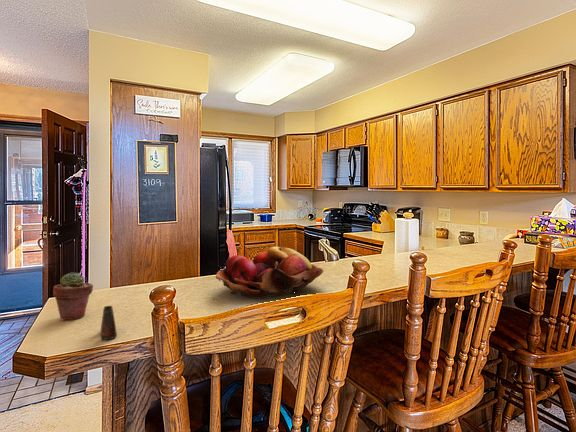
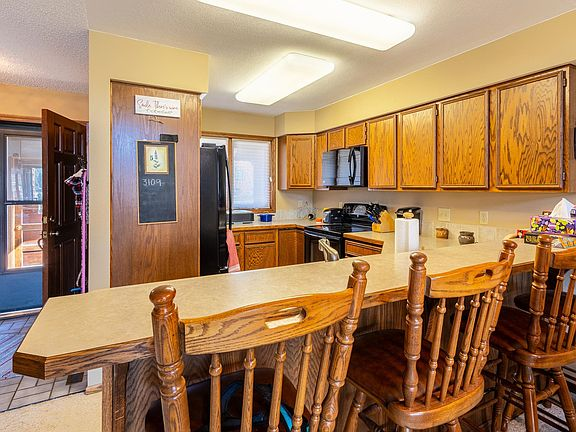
- salt shaker (108, 320)
- fruit basket (271, 269)
- potted succulent (73, 294)
